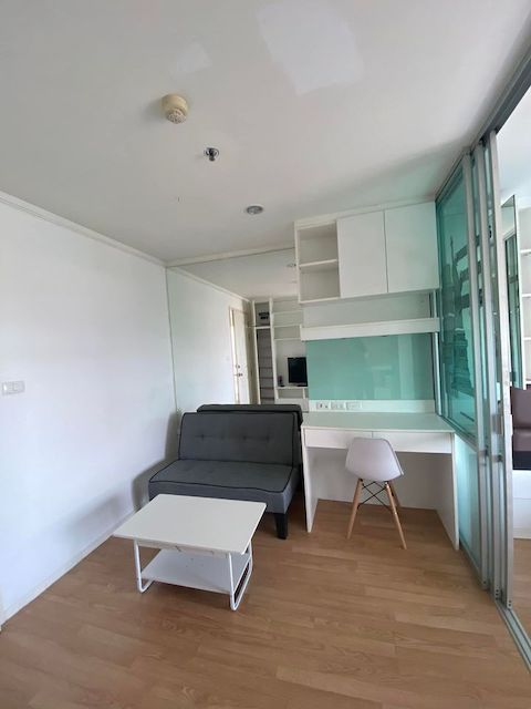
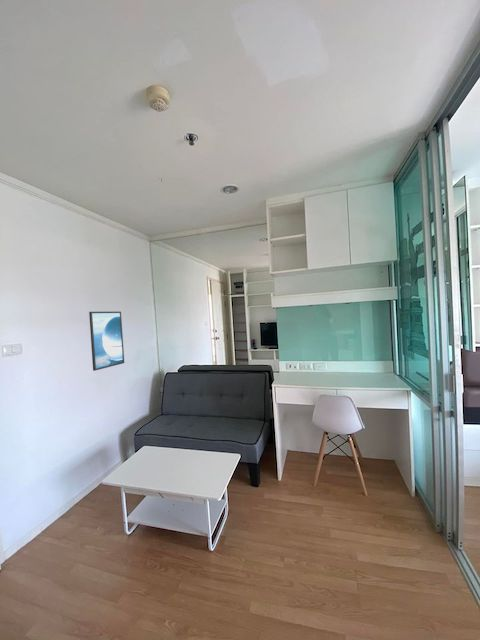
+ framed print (107, 339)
